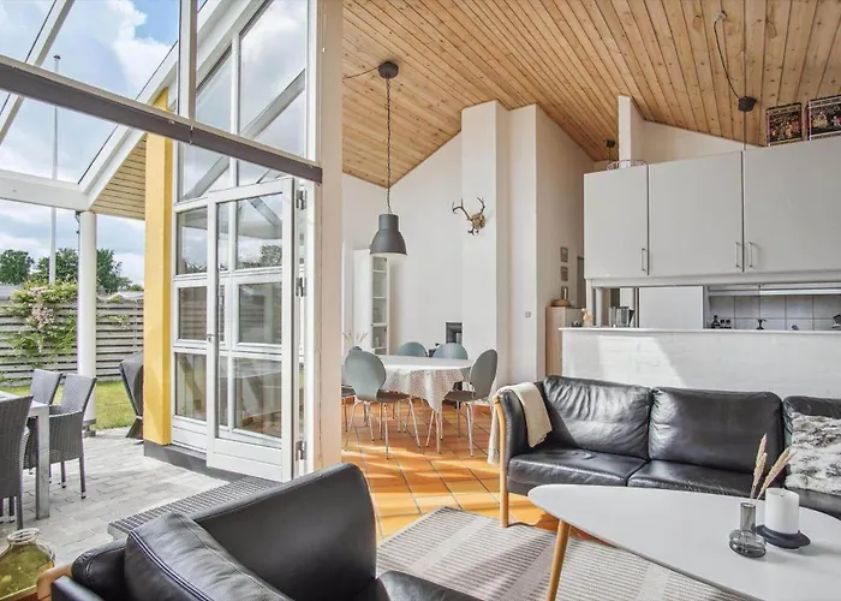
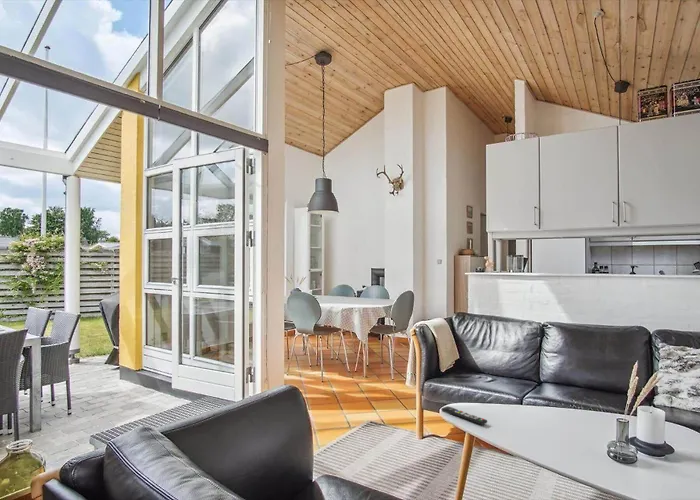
+ remote control (463, 415)
